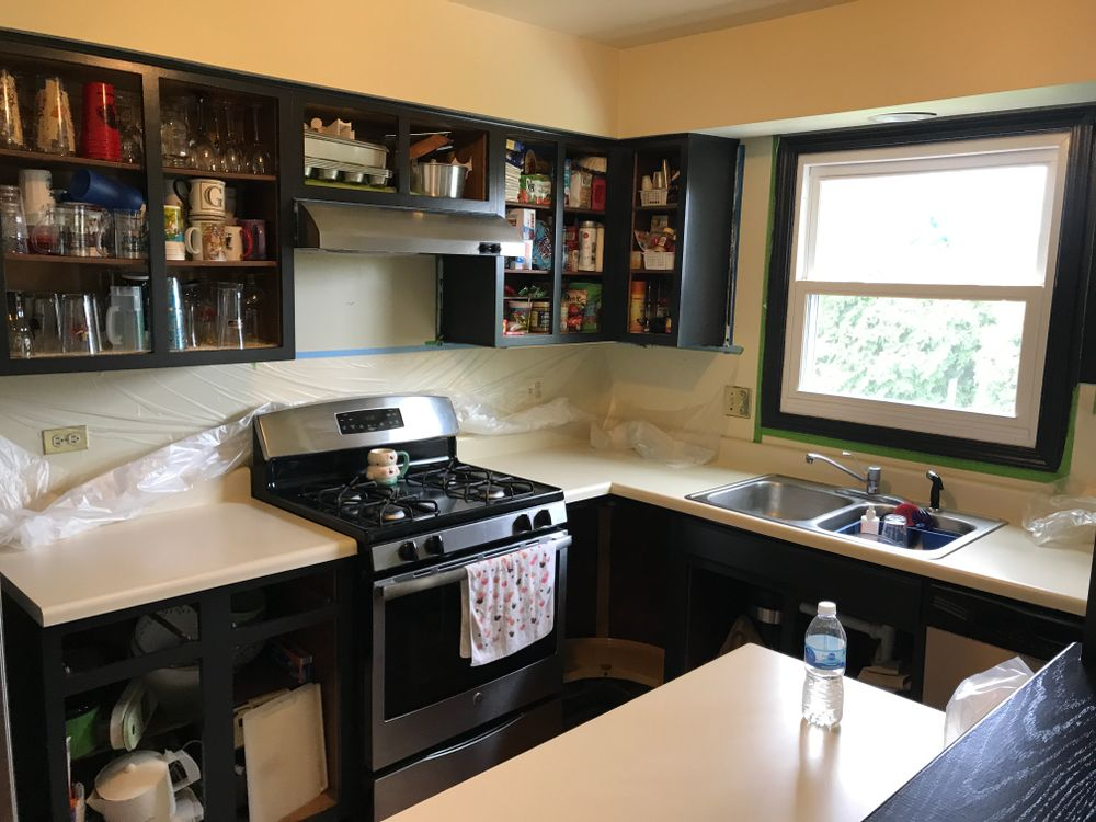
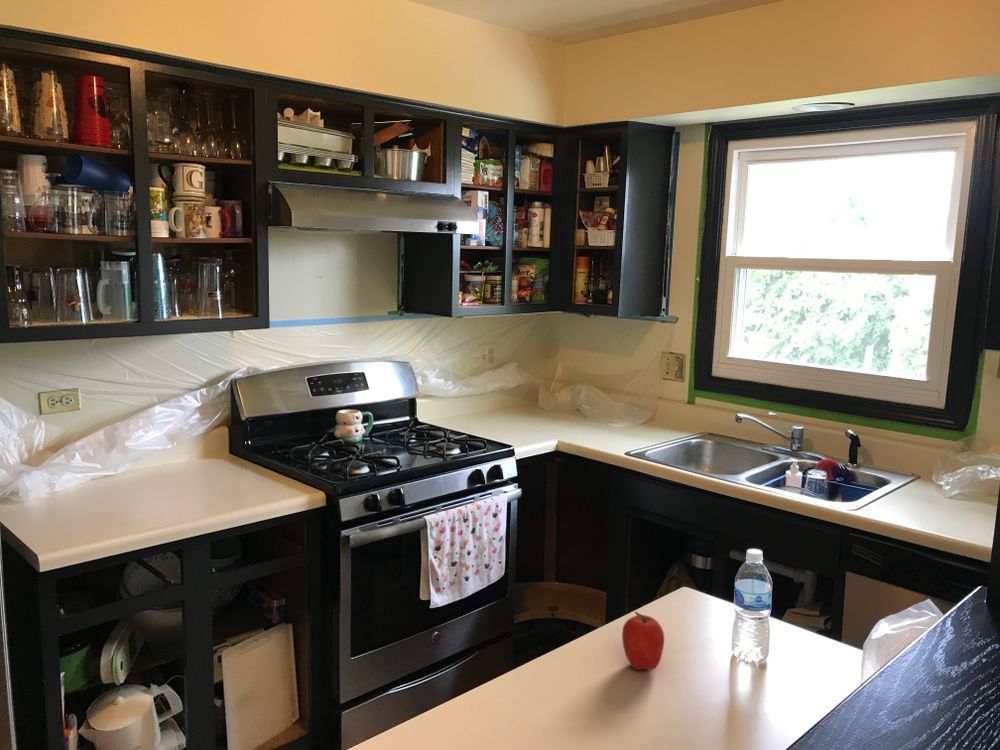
+ fruit (643, 639)
